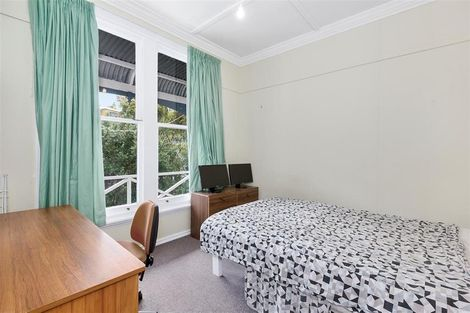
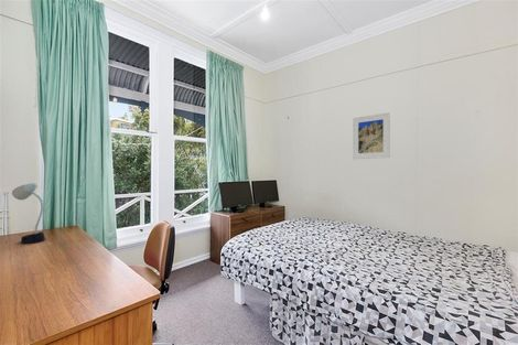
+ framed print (370, 137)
+ desk lamp (40, 213)
